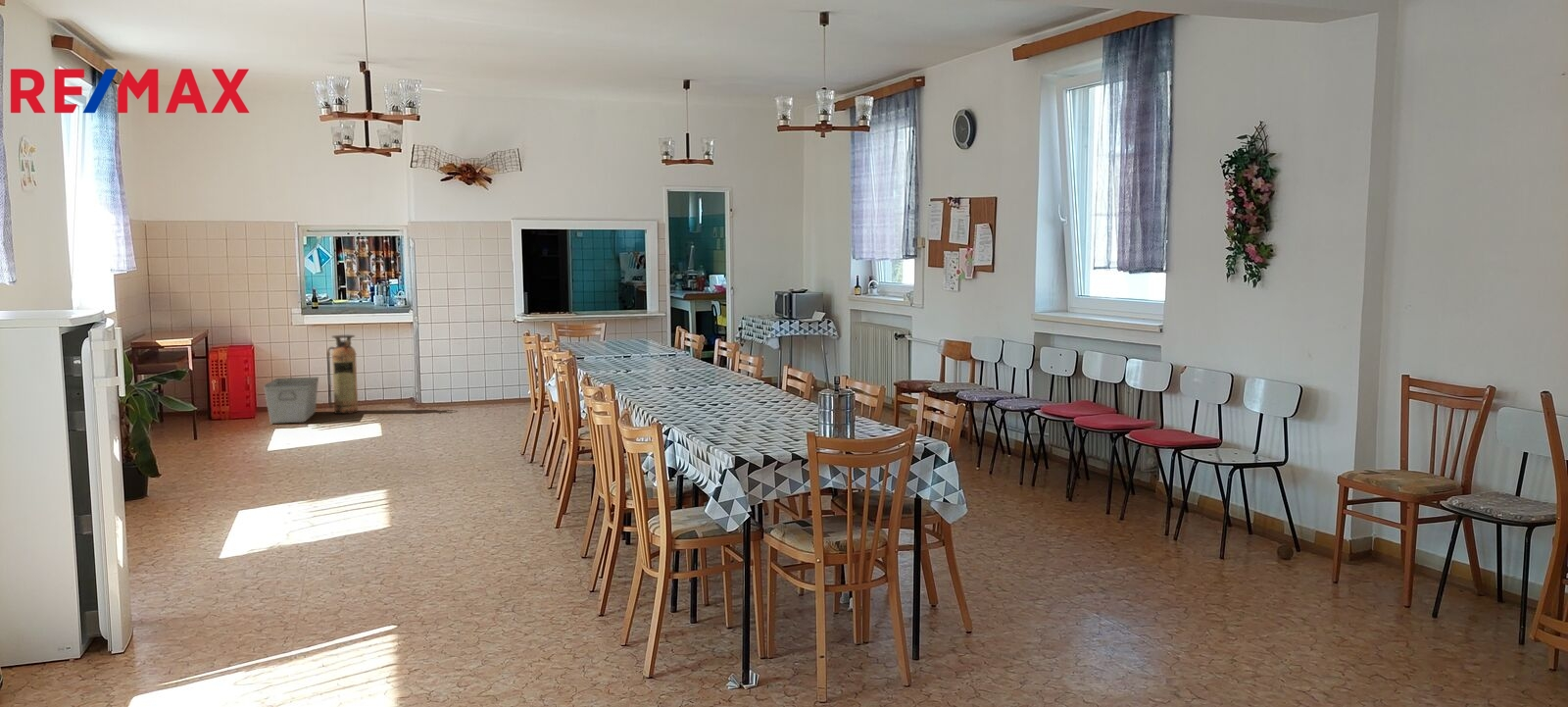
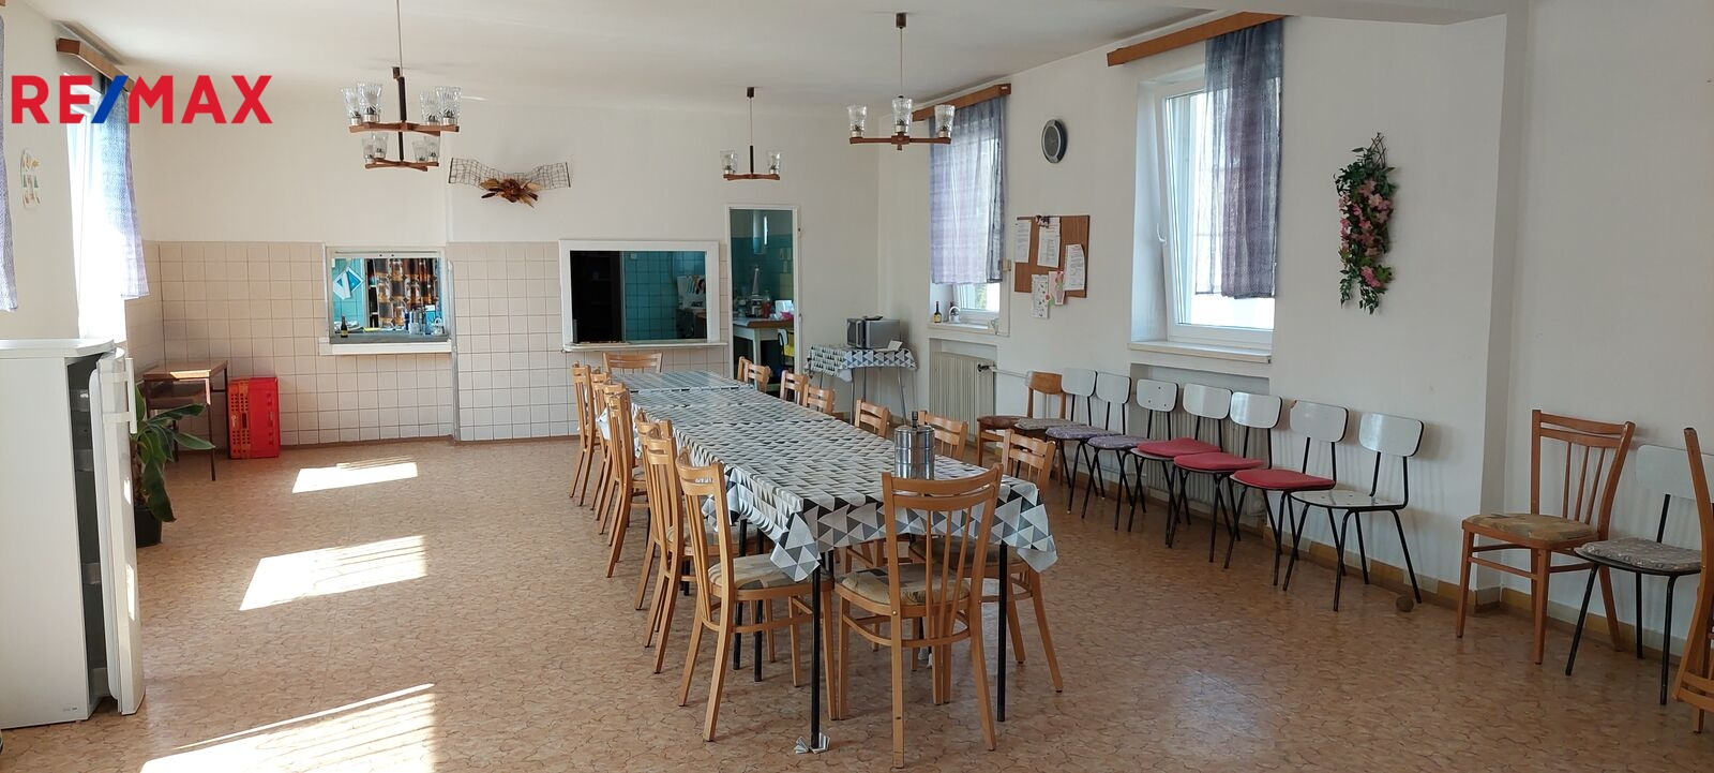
- fire extinguisher (342, 374)
- storage bin (292, 399)
